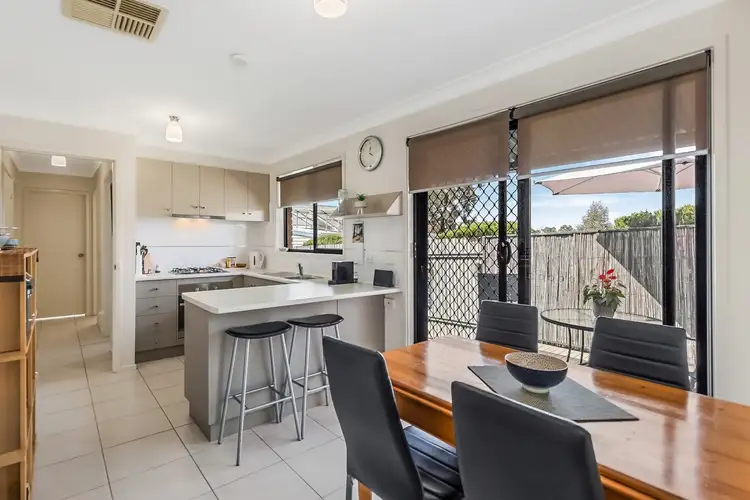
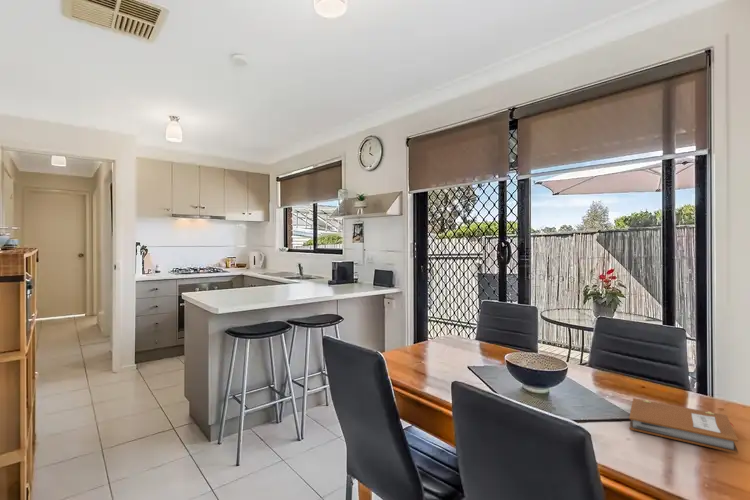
+ notebook (681, 422)
